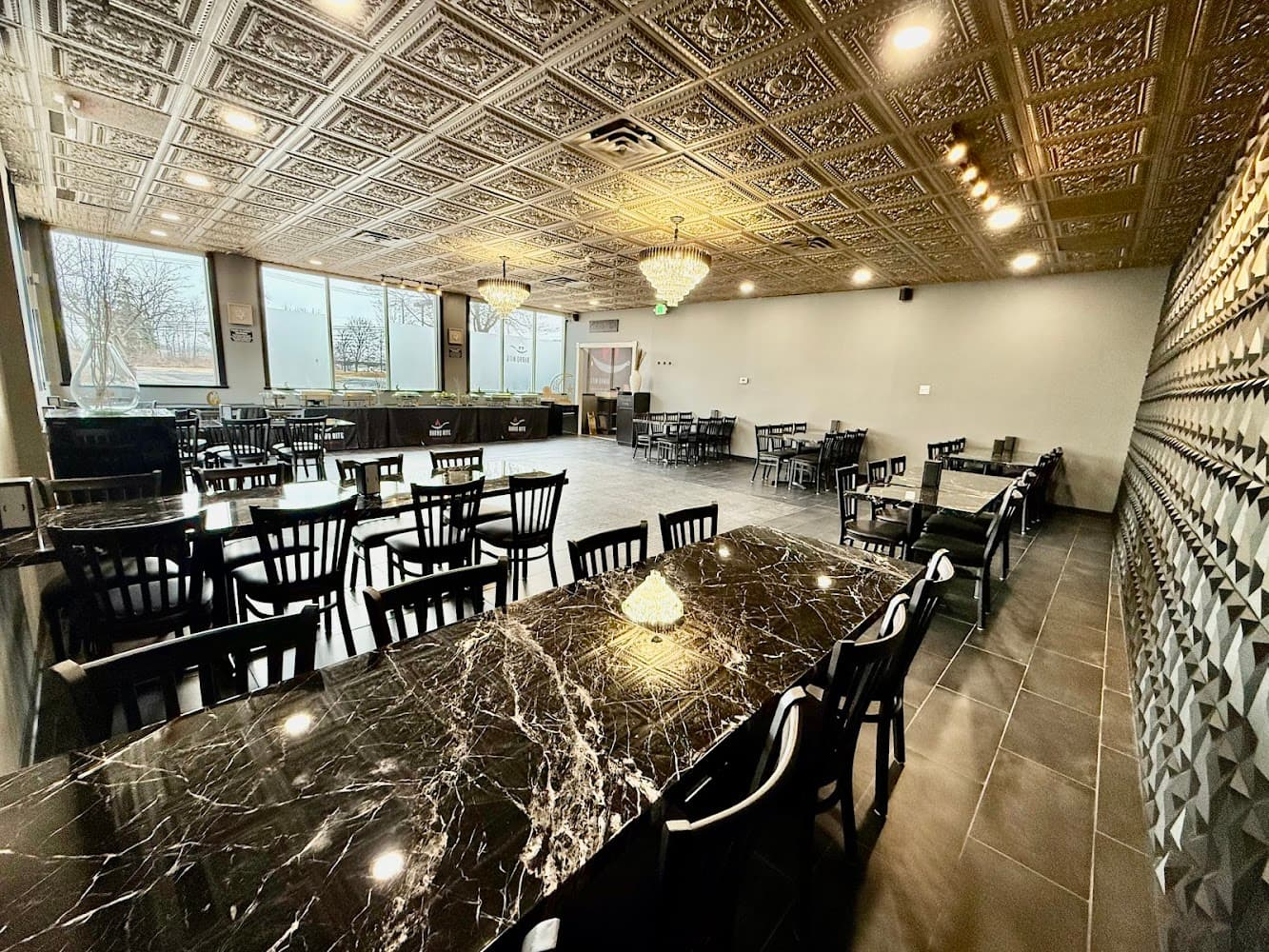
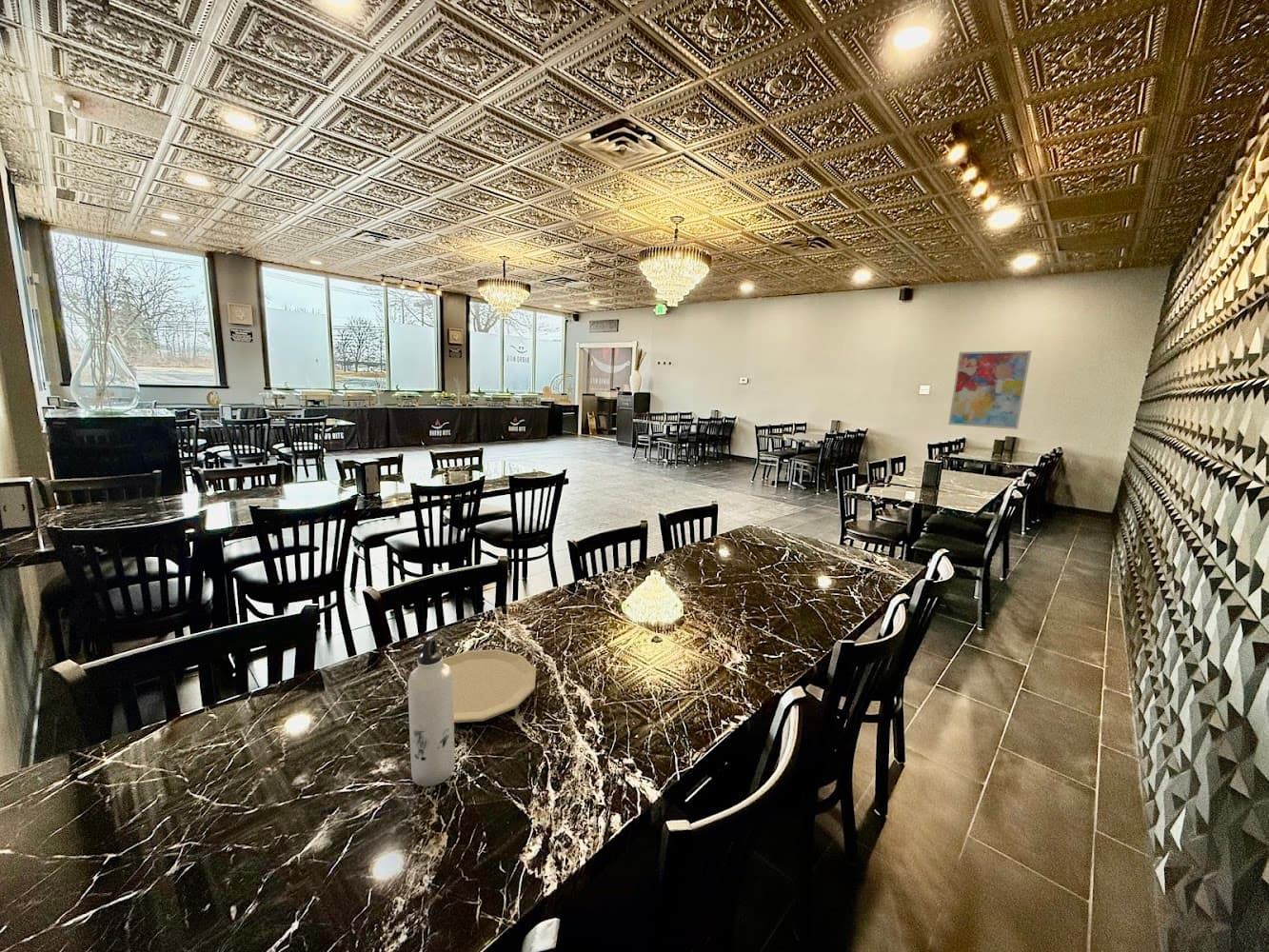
+ plate (475, 686)
+ wall art (987, 389)
+ water bottle (431, 706)
